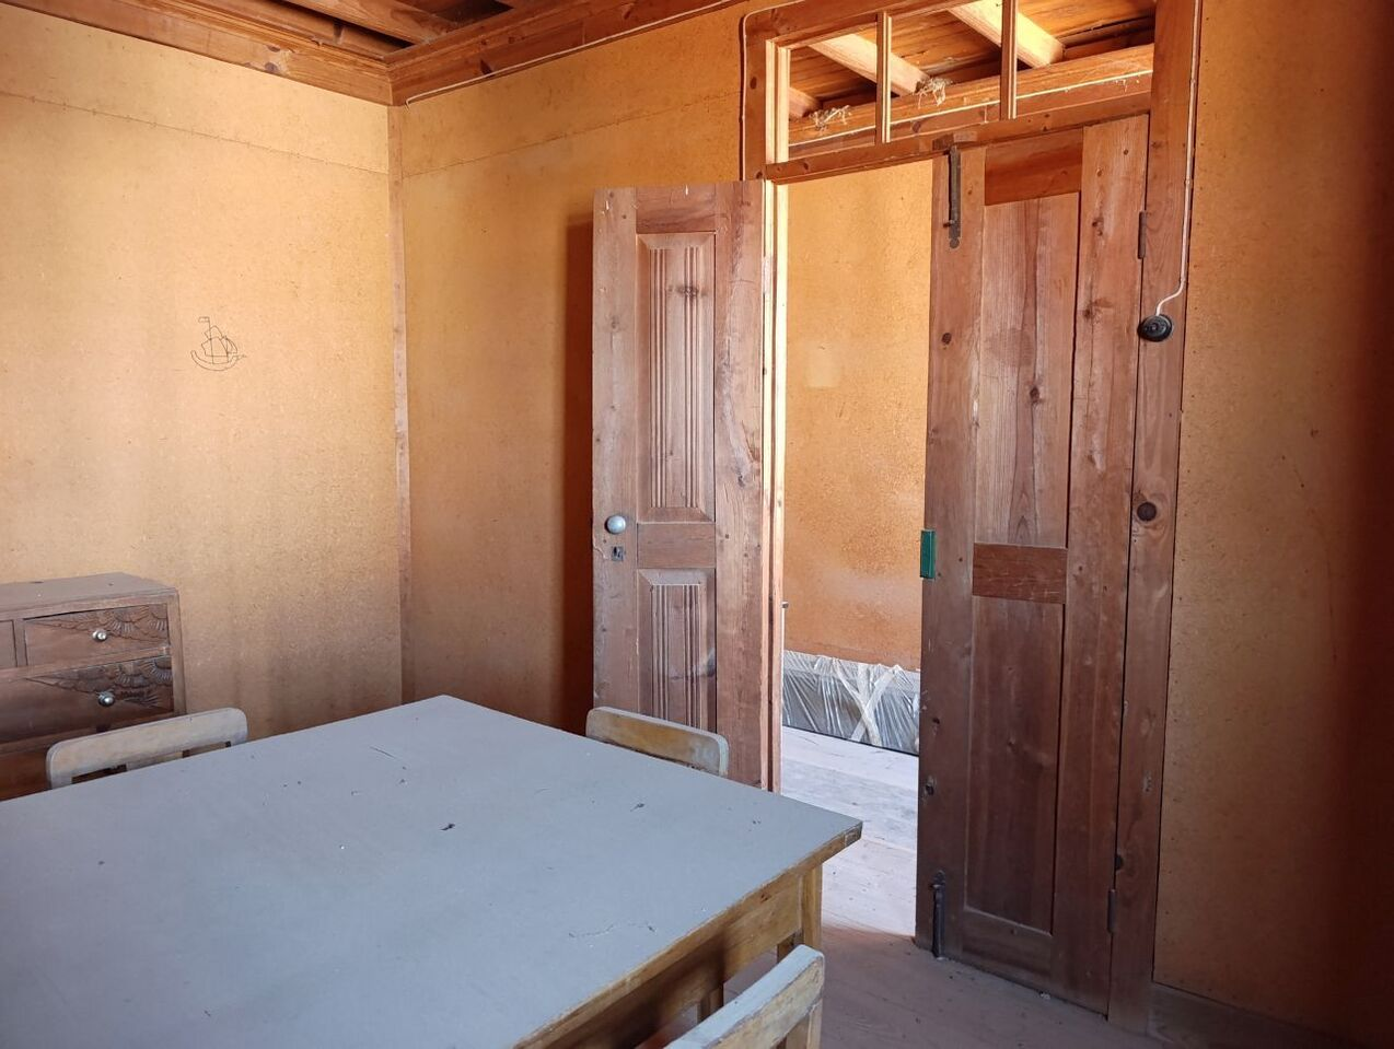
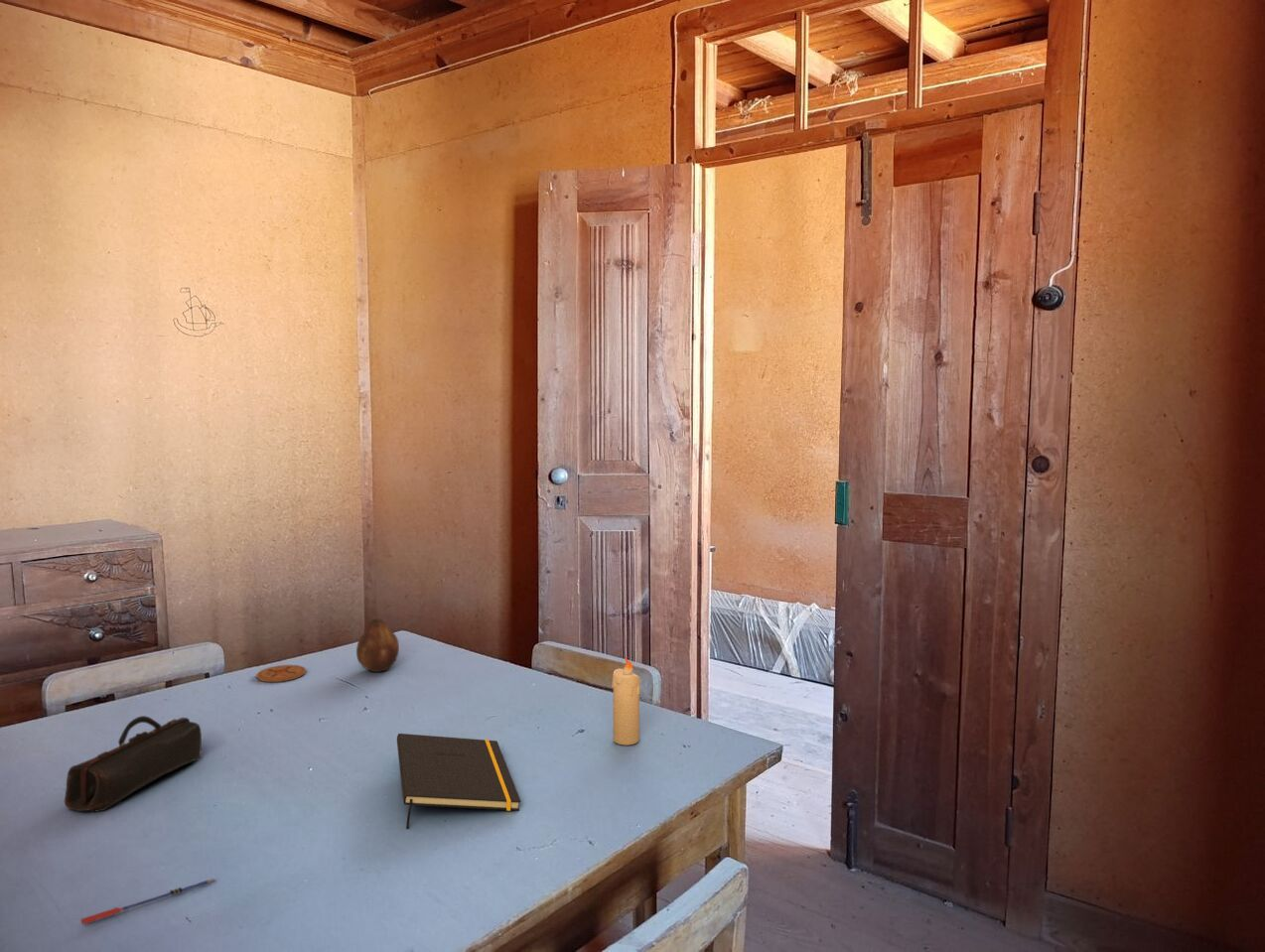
+ candle (626, 698)
+ coaster (281, 673)
+ pen (151, 898)
+ notepad (455, 769)
+ fruit (377, 643)
+ pencil case (137, 750)
